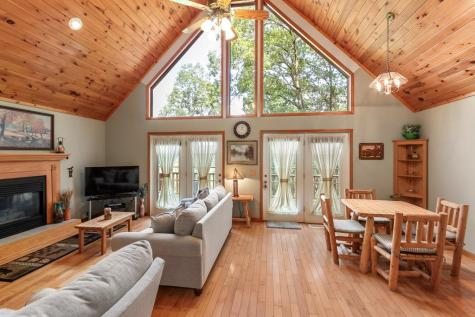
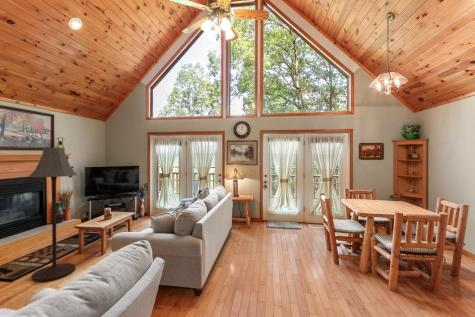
+ floor lamp (54, 210)
